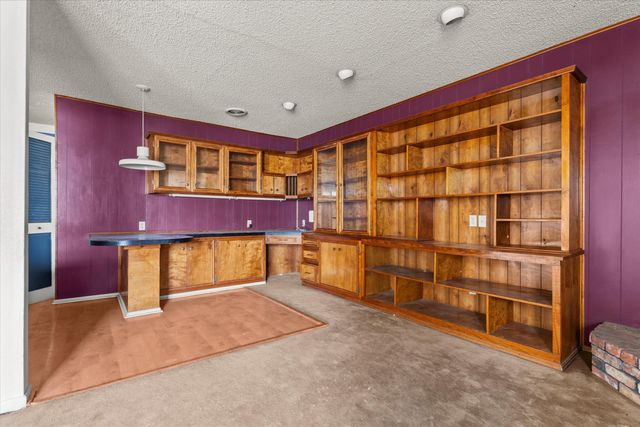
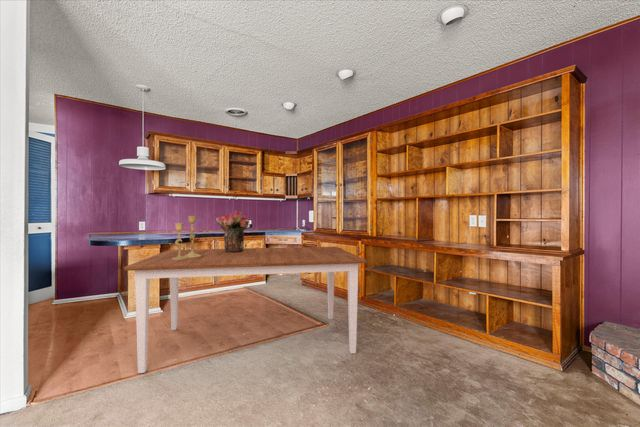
+ candlestick (189, 235)
+ bouquet (233, 230)
+ dining table (255, 274)
